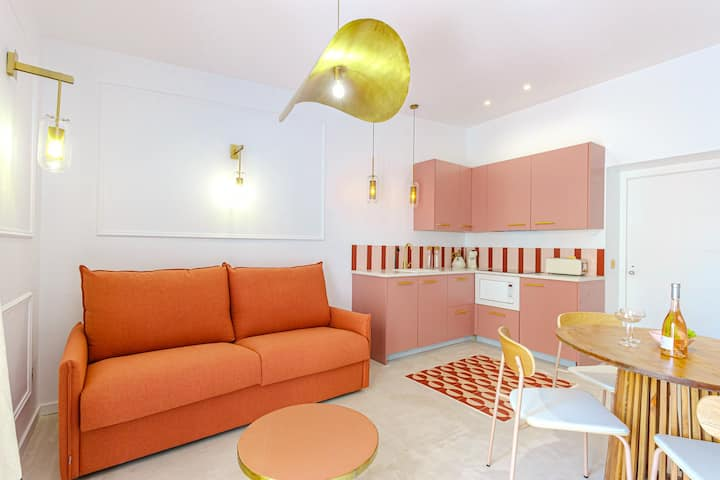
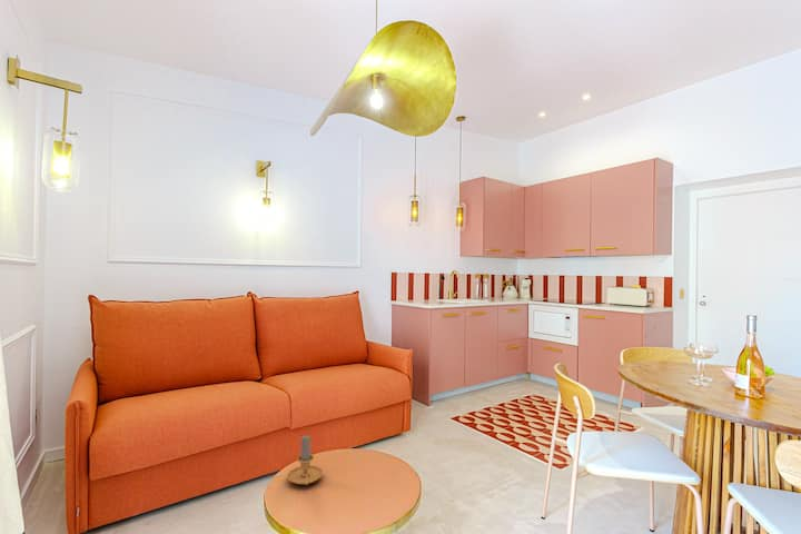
+ candle (305, 458)
